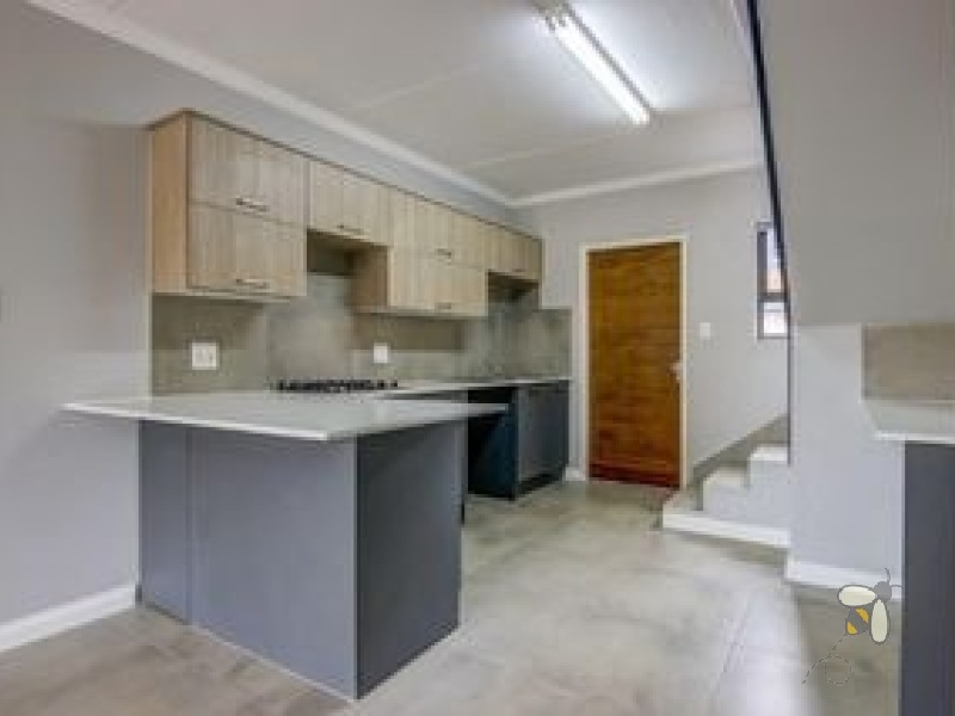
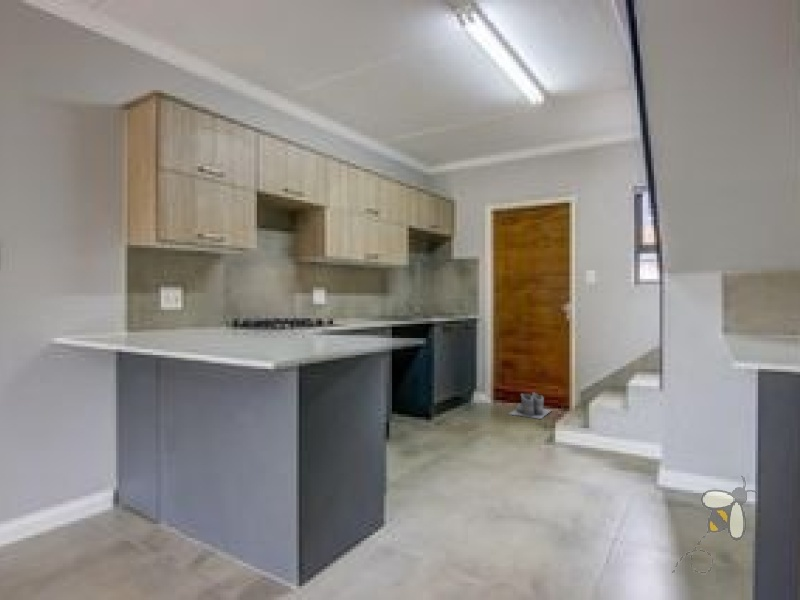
+ boots (530, 402)
